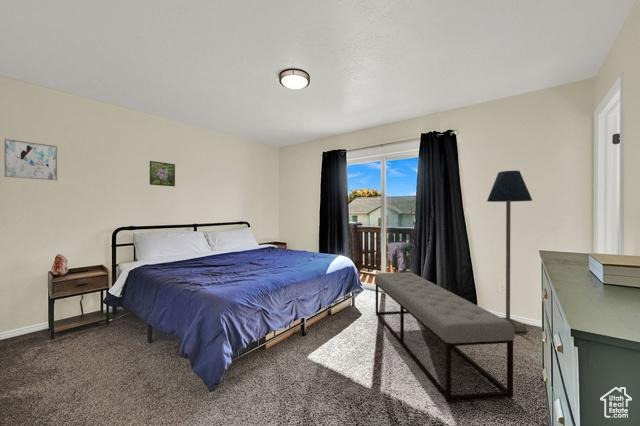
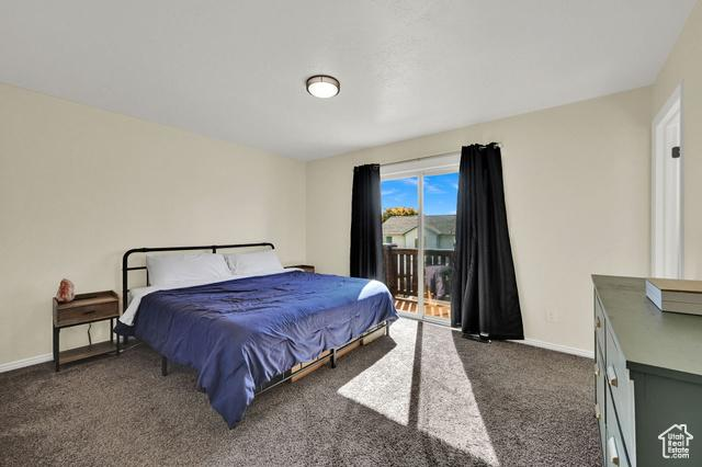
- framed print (162, 174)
- floor lamp (508, 248)
- wall art (32, 160)
- bench (424, 316)
